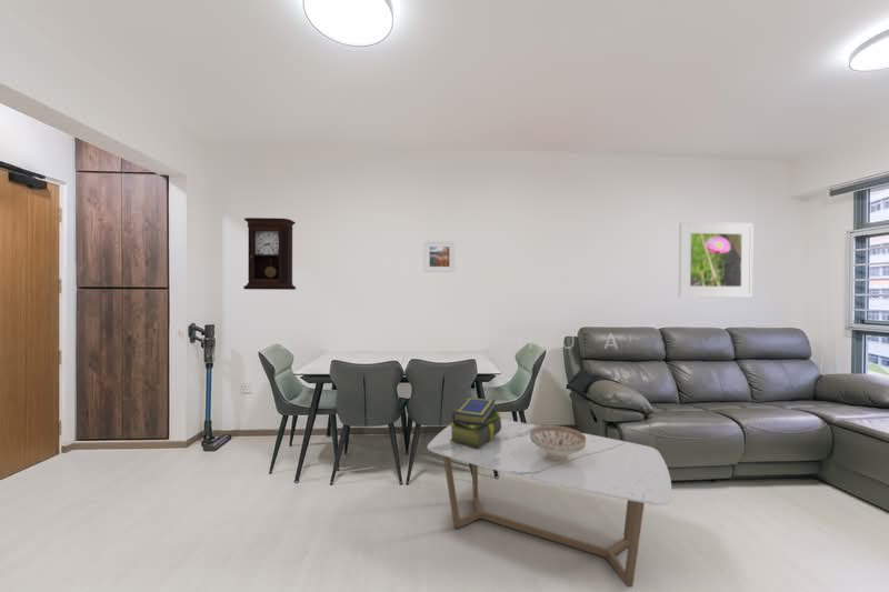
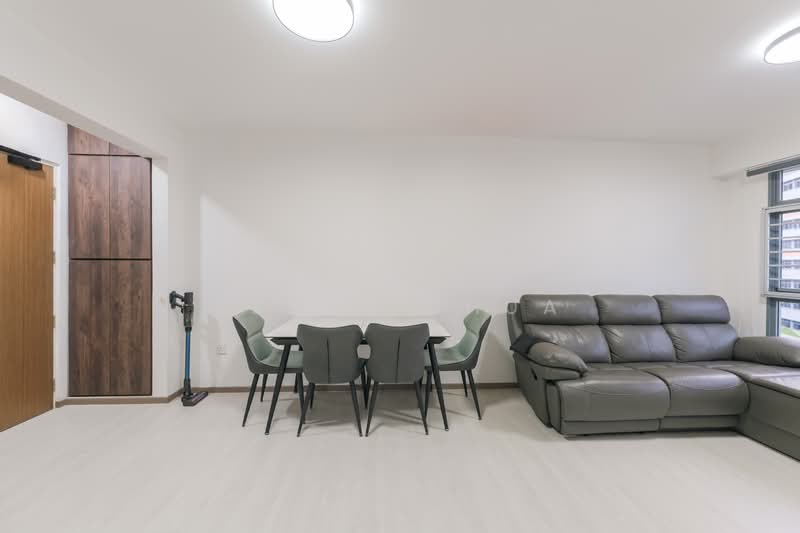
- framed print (439, 257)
- coffee table (541, 481)
- pendulum clock (269, 254)
- stack of books (476, 420)
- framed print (716, 260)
- decorative bowl (557, 444)
